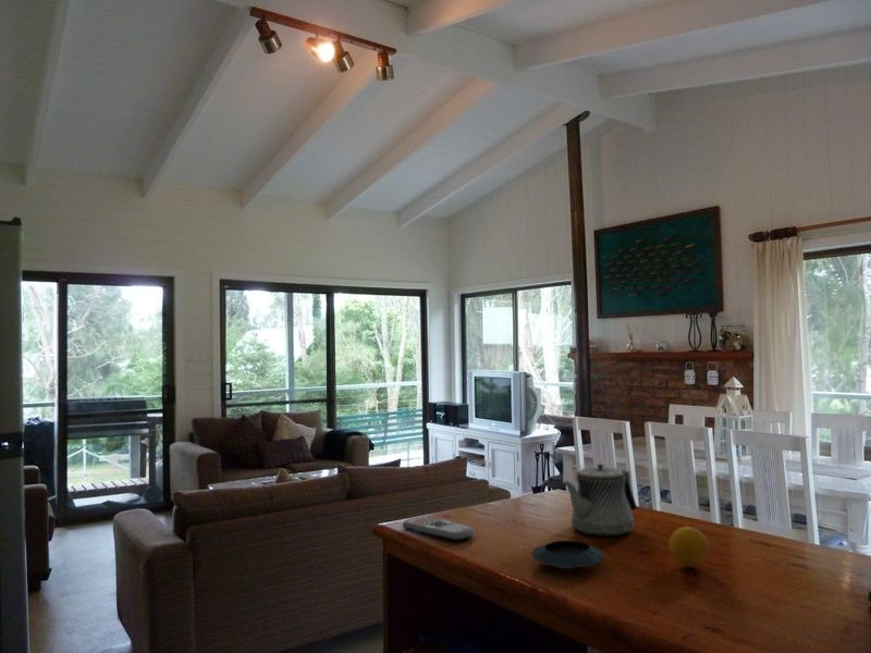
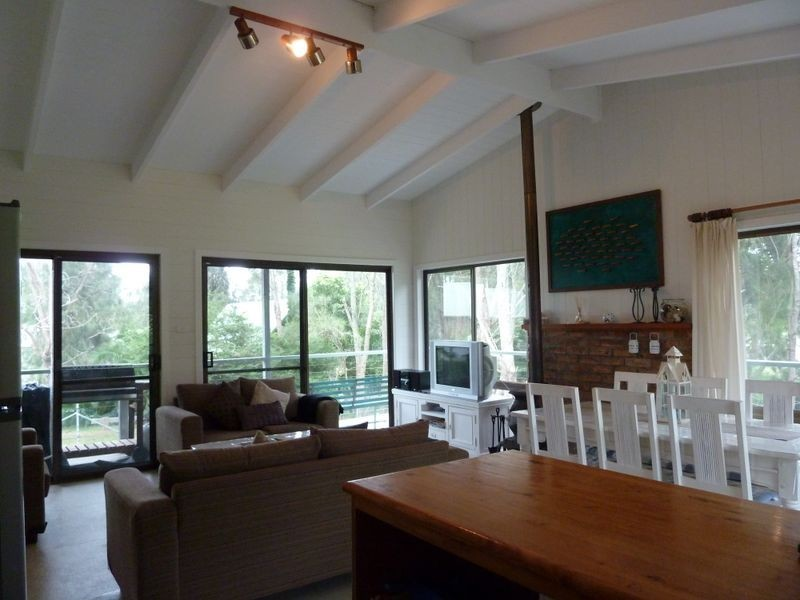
- remote control (439, 528)
- saucer (567, 552)
- teapot (600, 496)
- fruit (688, 546)
